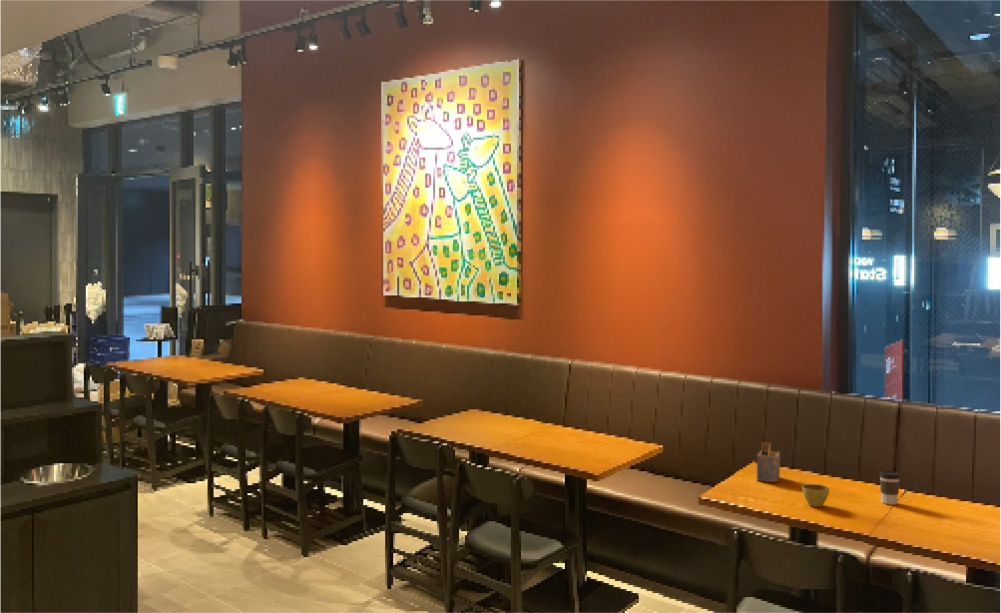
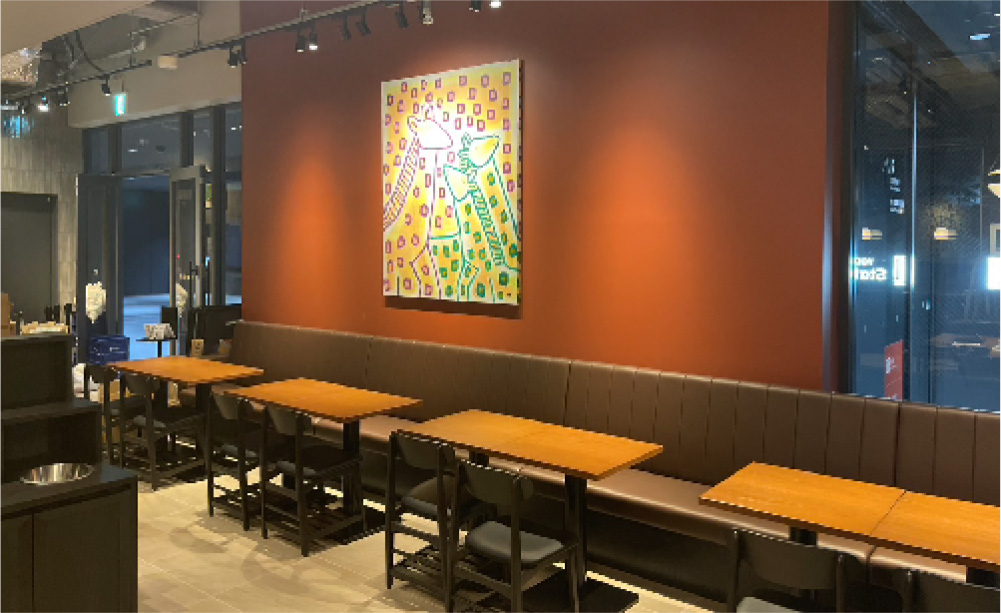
- napkin holder (768, 461)
- coffee cup (889, 487)
- flower pot (815, 496)
